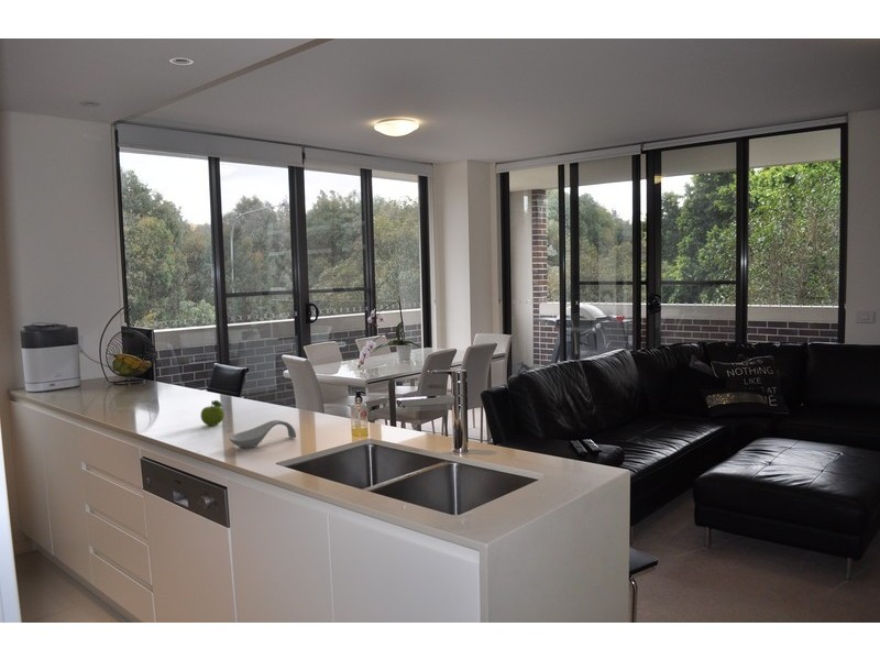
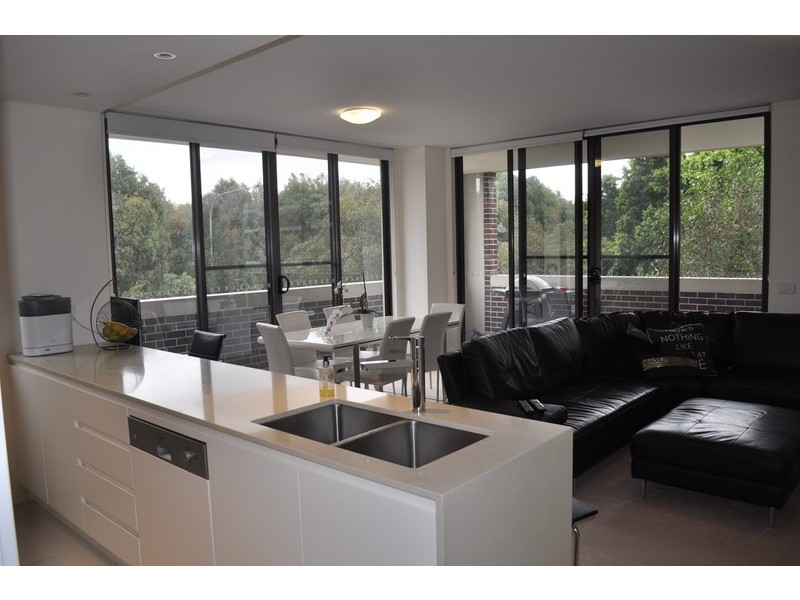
- fruit (213, 413)
- spoon rest (263, 432)
